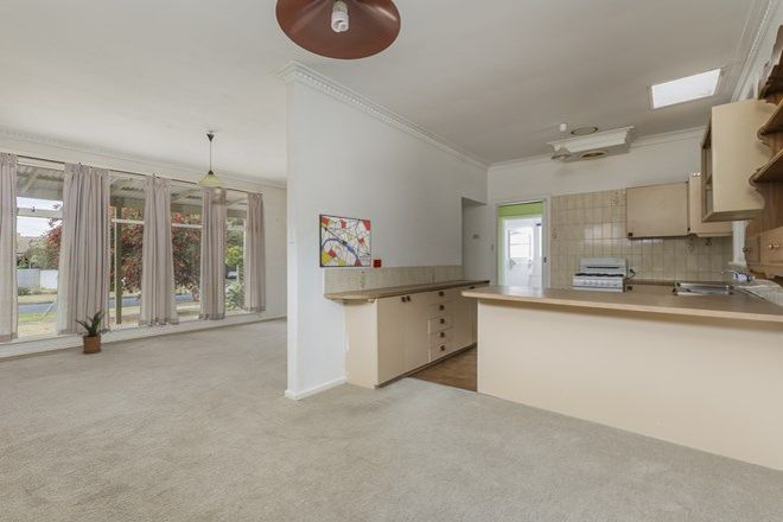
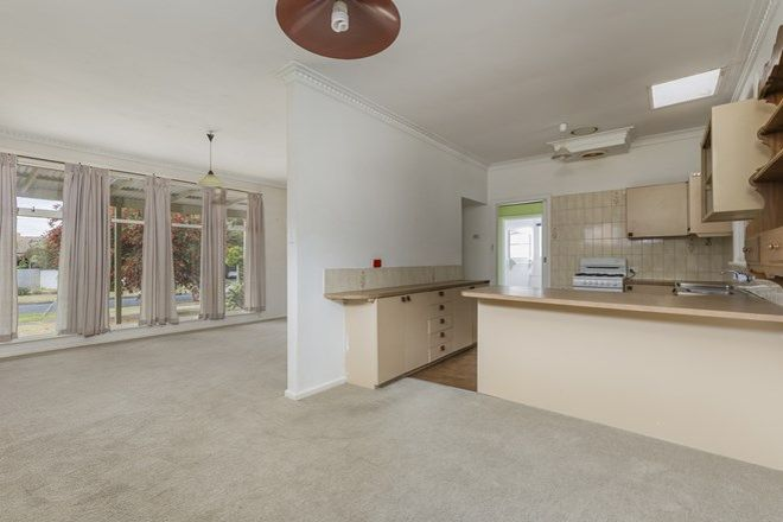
- house plant (90, 331)
- wall art (346, 242)
